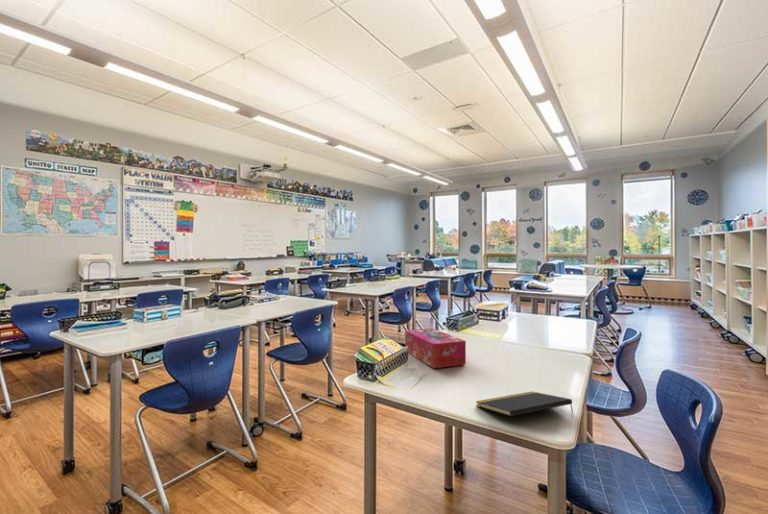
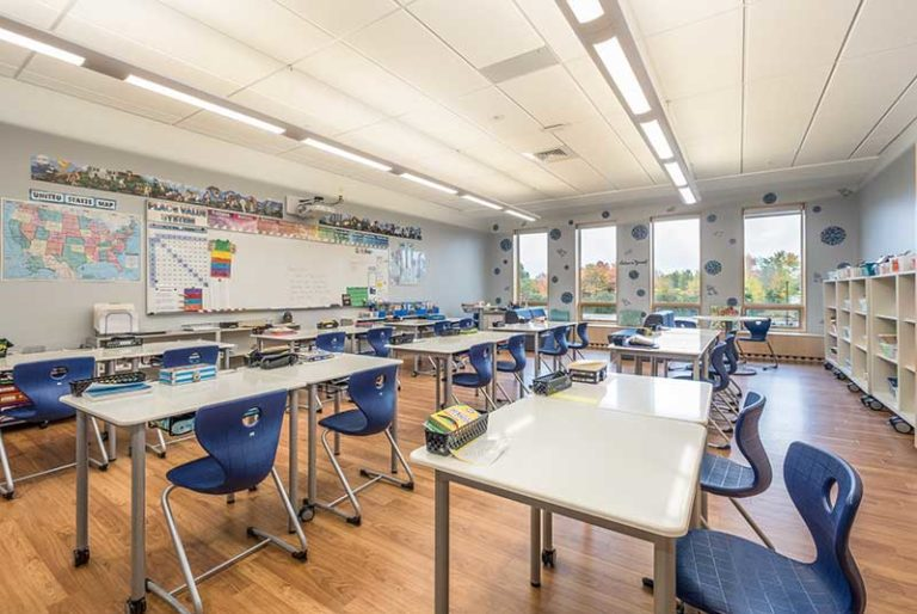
- tissue box (433, 346)
- notepad (522, 402)
